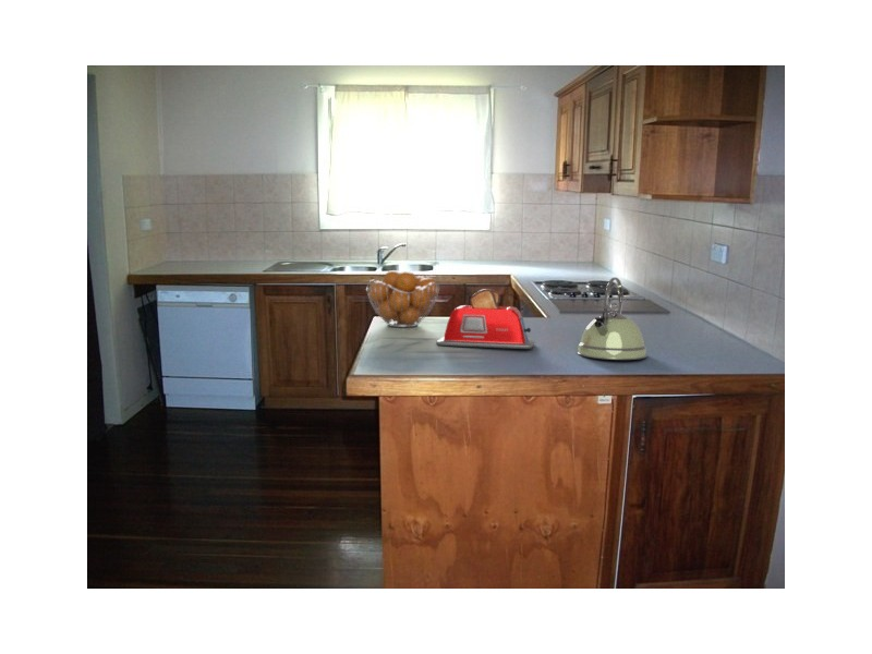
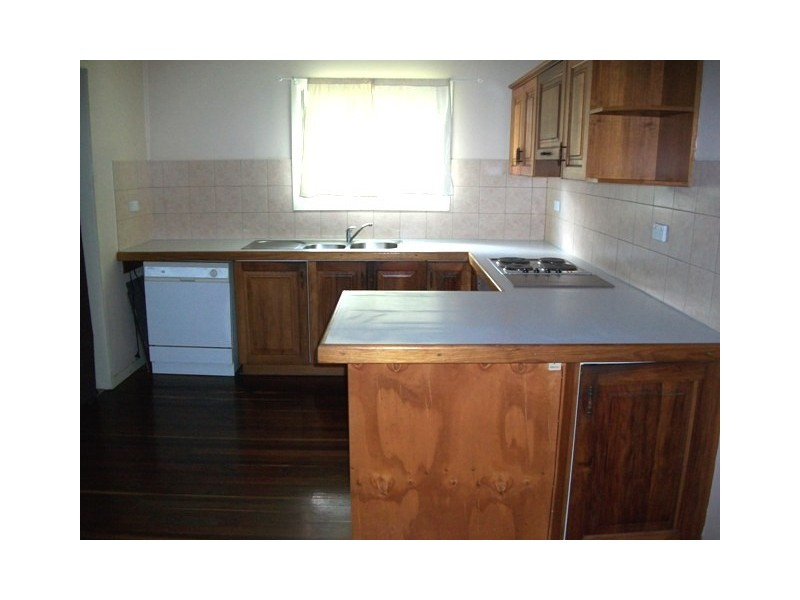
- toaster (486, 316)
- fruit basket (402, 298)
- kettle (611, 316)
